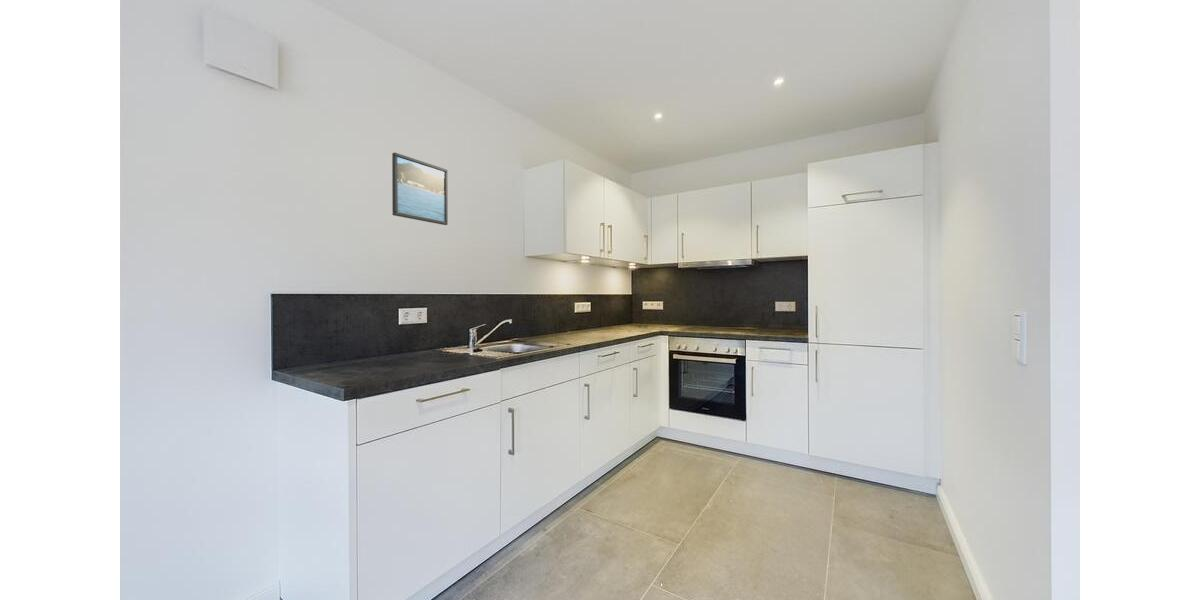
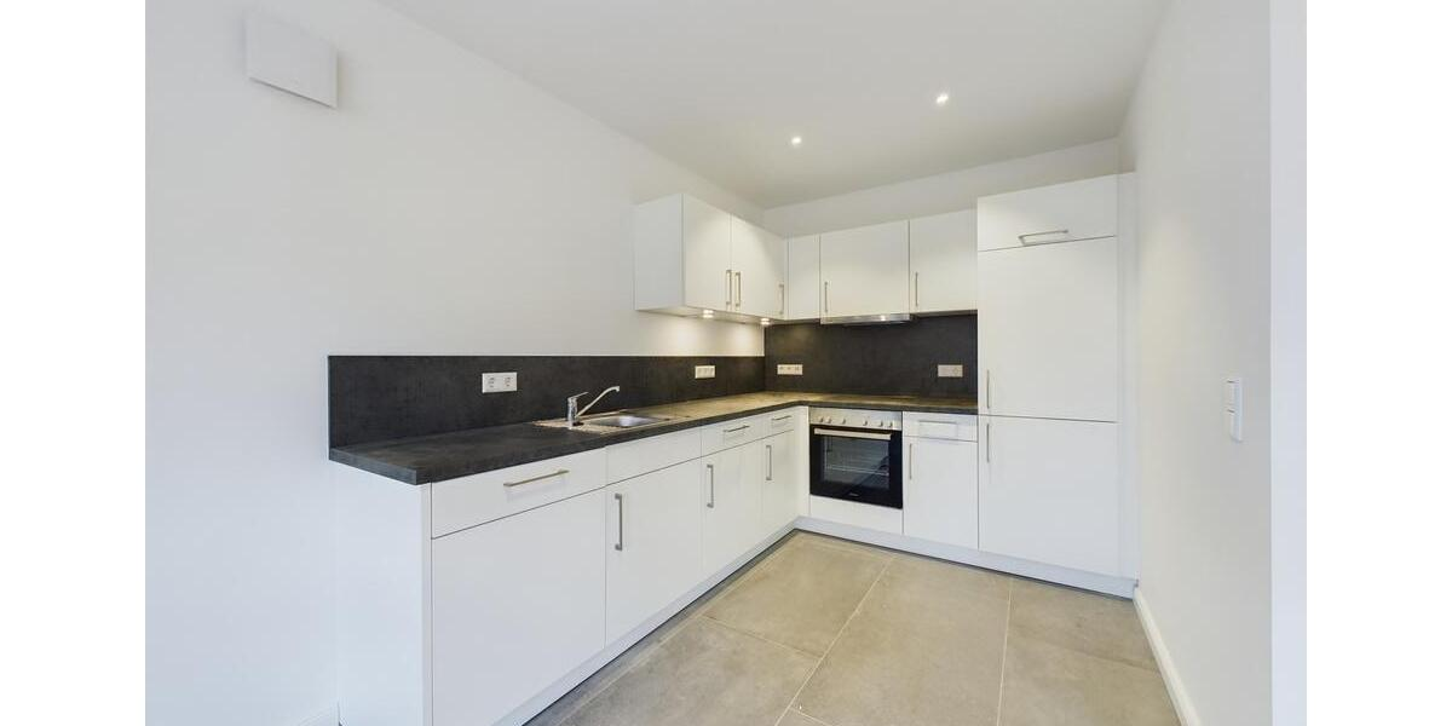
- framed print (421, 191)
